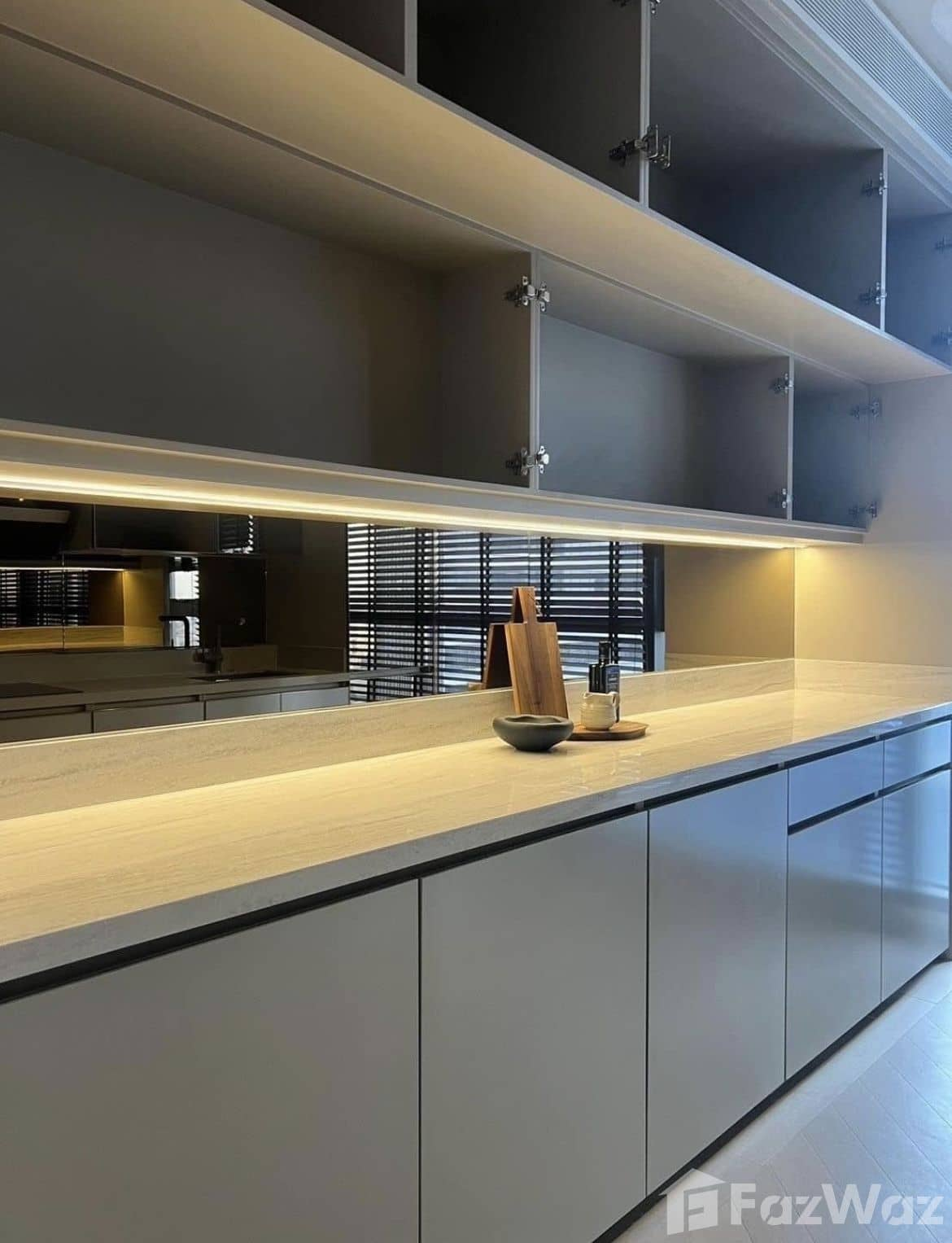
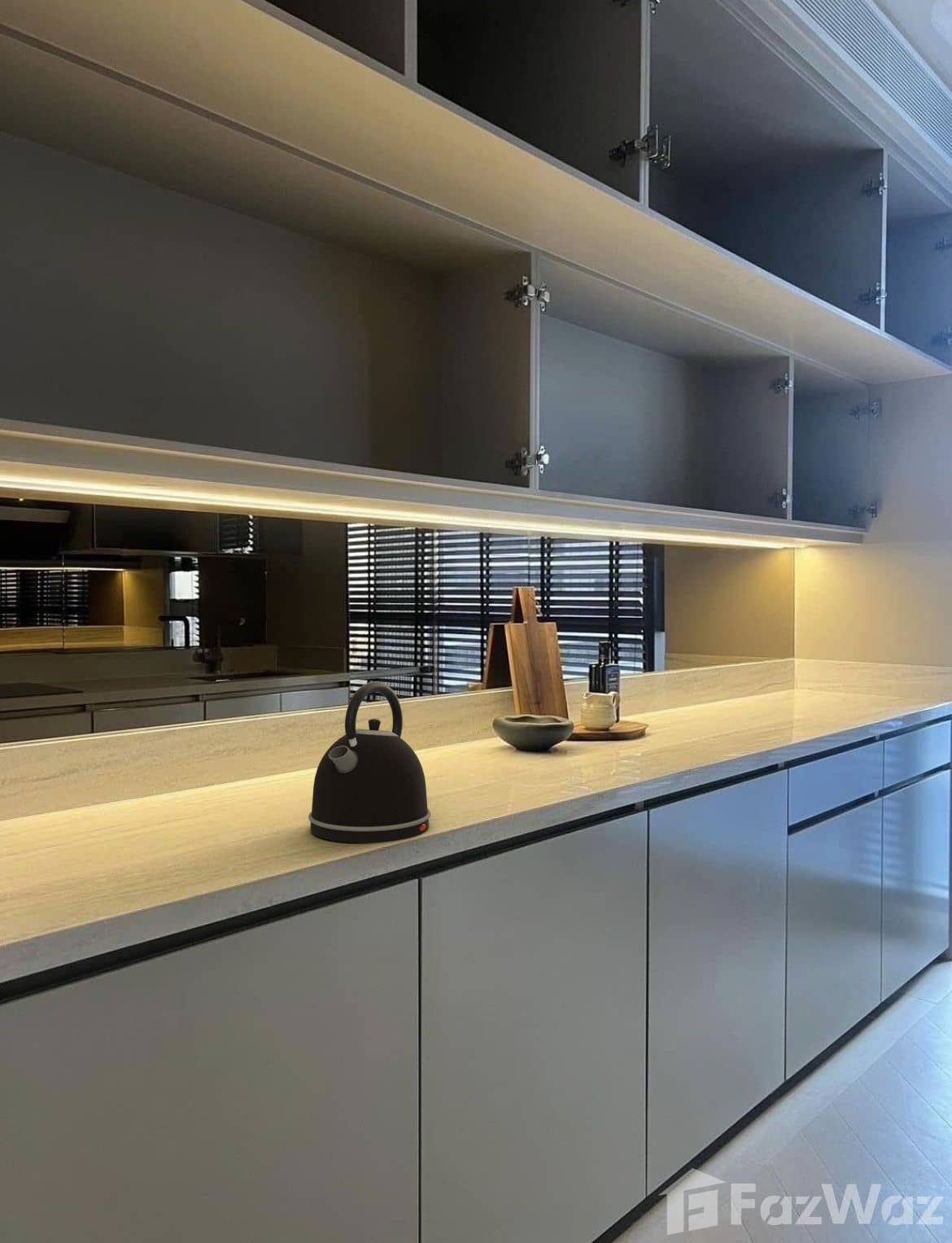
+ kettle (370, 755)
